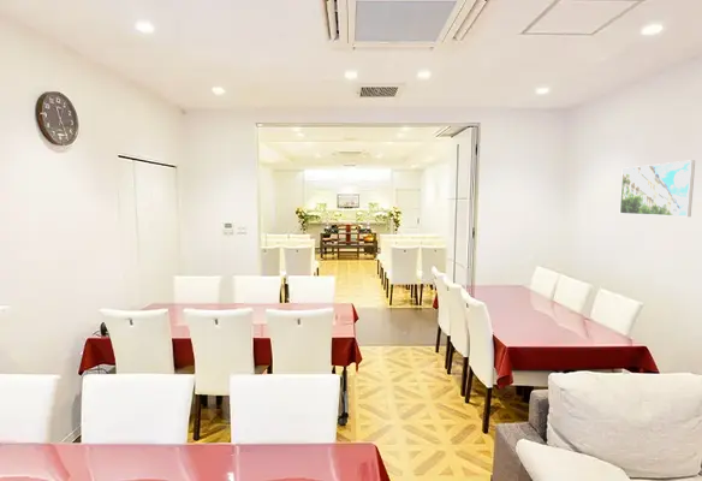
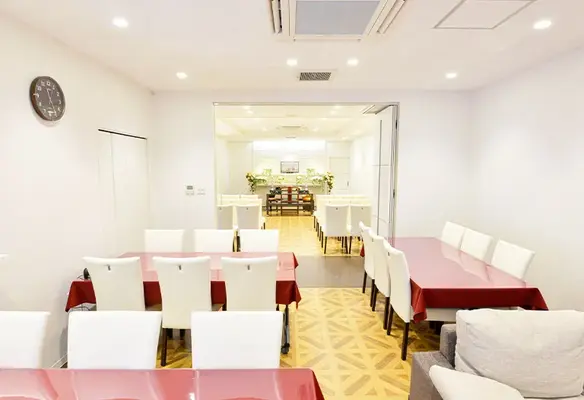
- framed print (653, 190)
